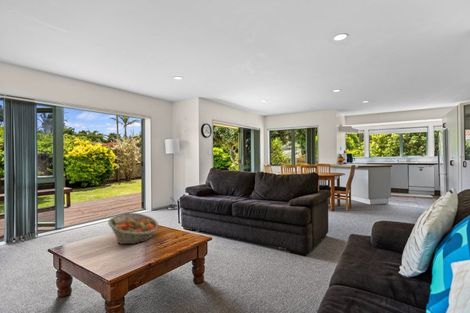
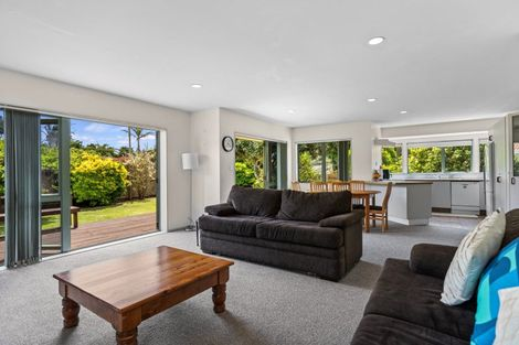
- fruit basket (134, 226)
